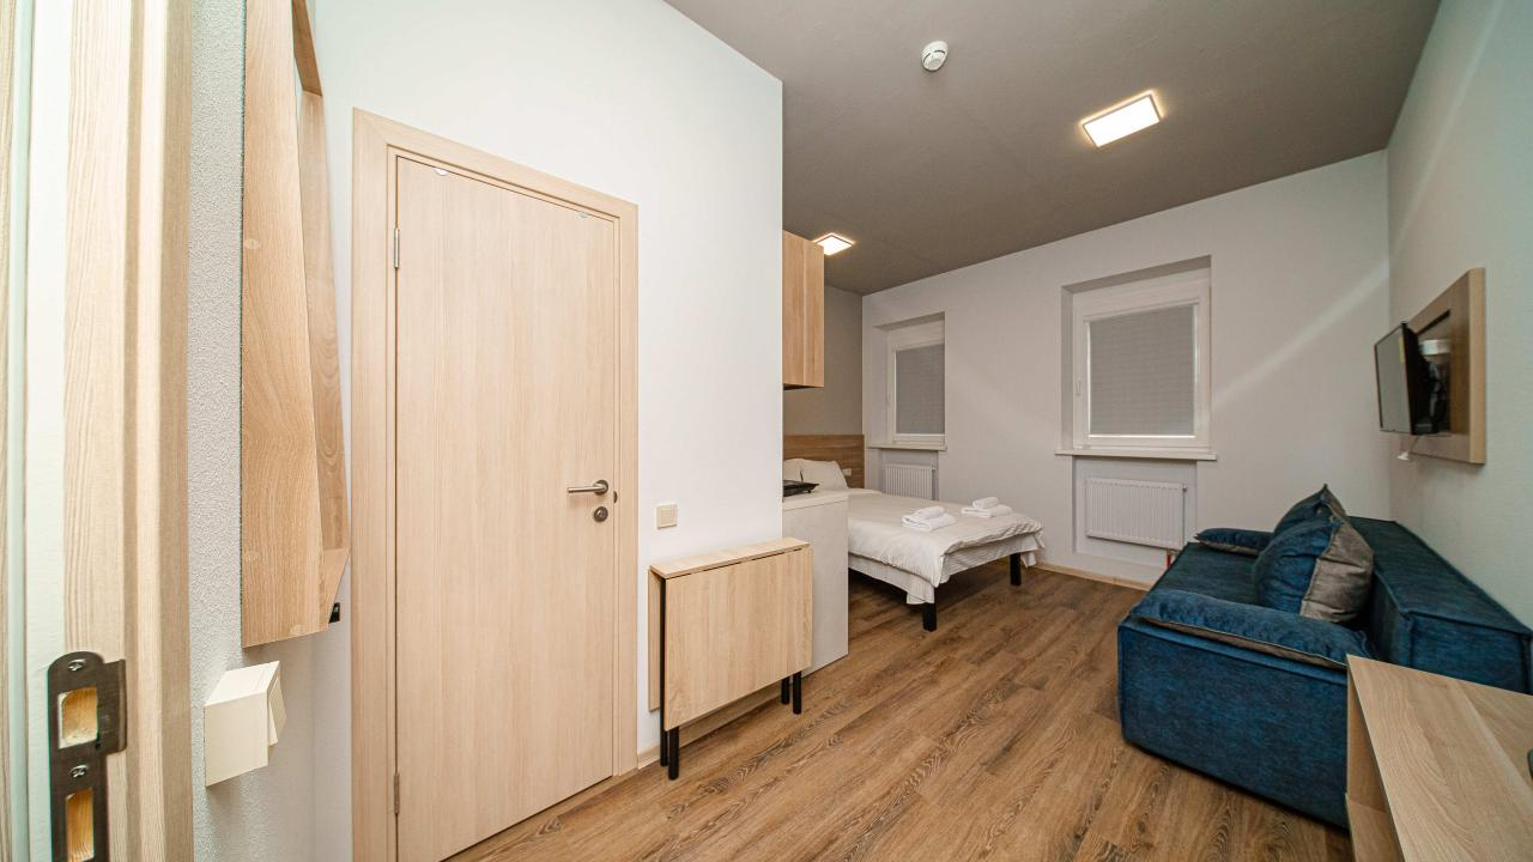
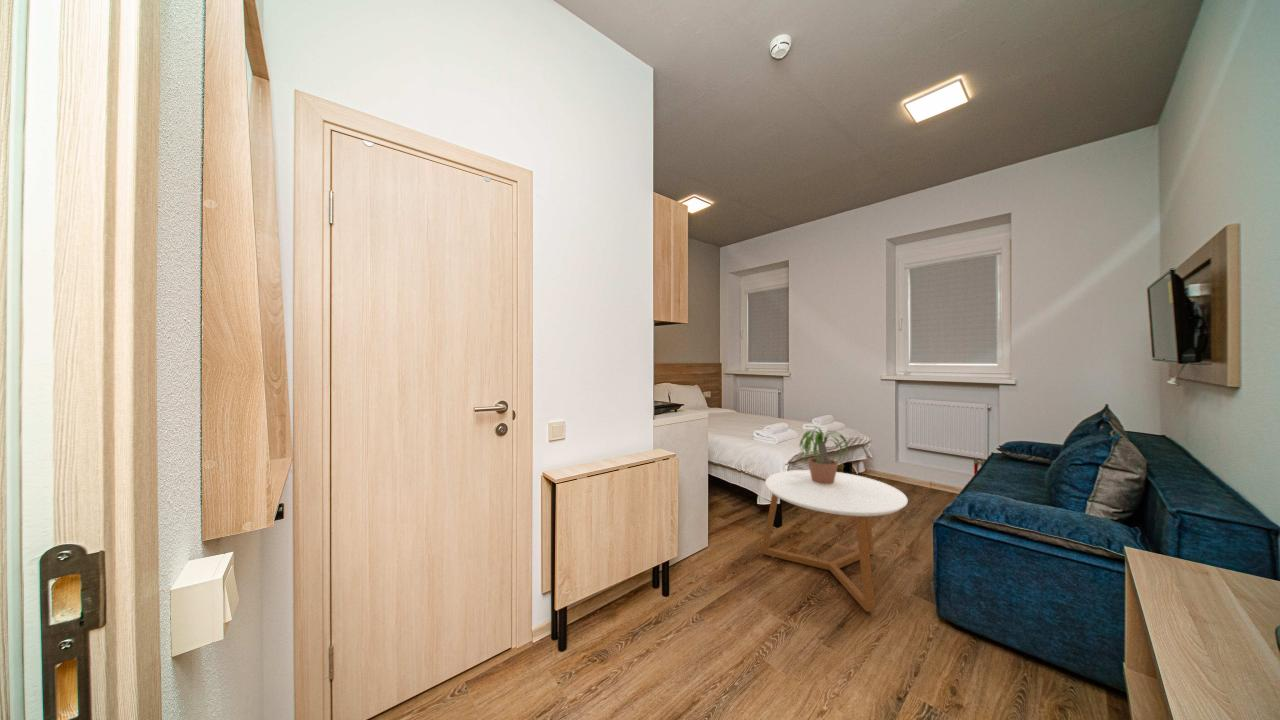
+ coffee table (833, 513)
+ potted plant (815, 454)
